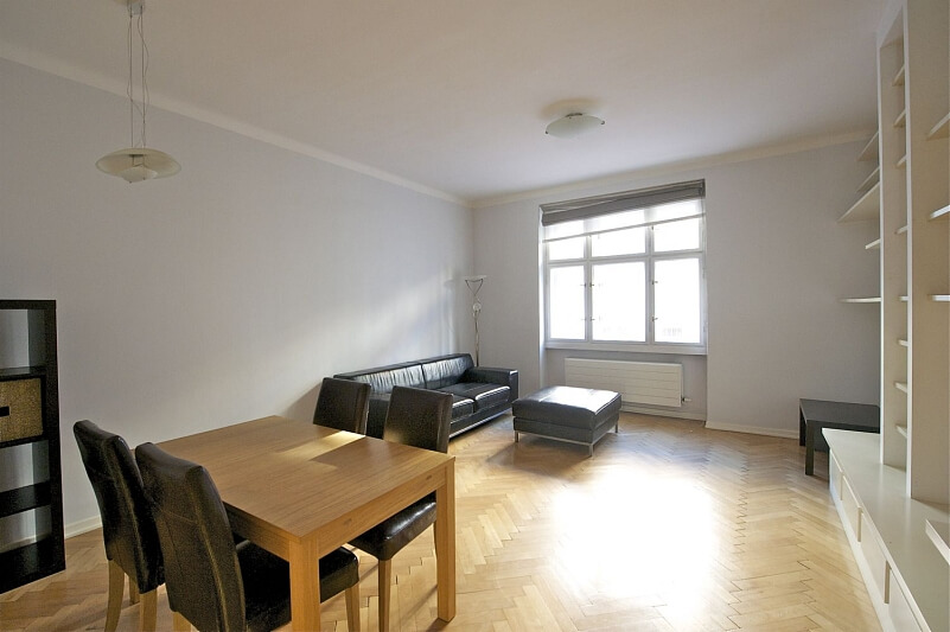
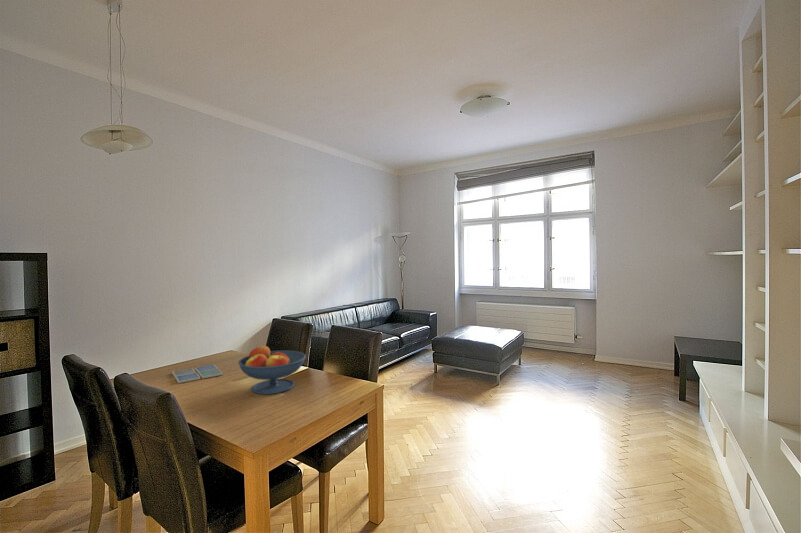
+ fruit bowl (273, 367)
+ drink coaster (197, 372)
